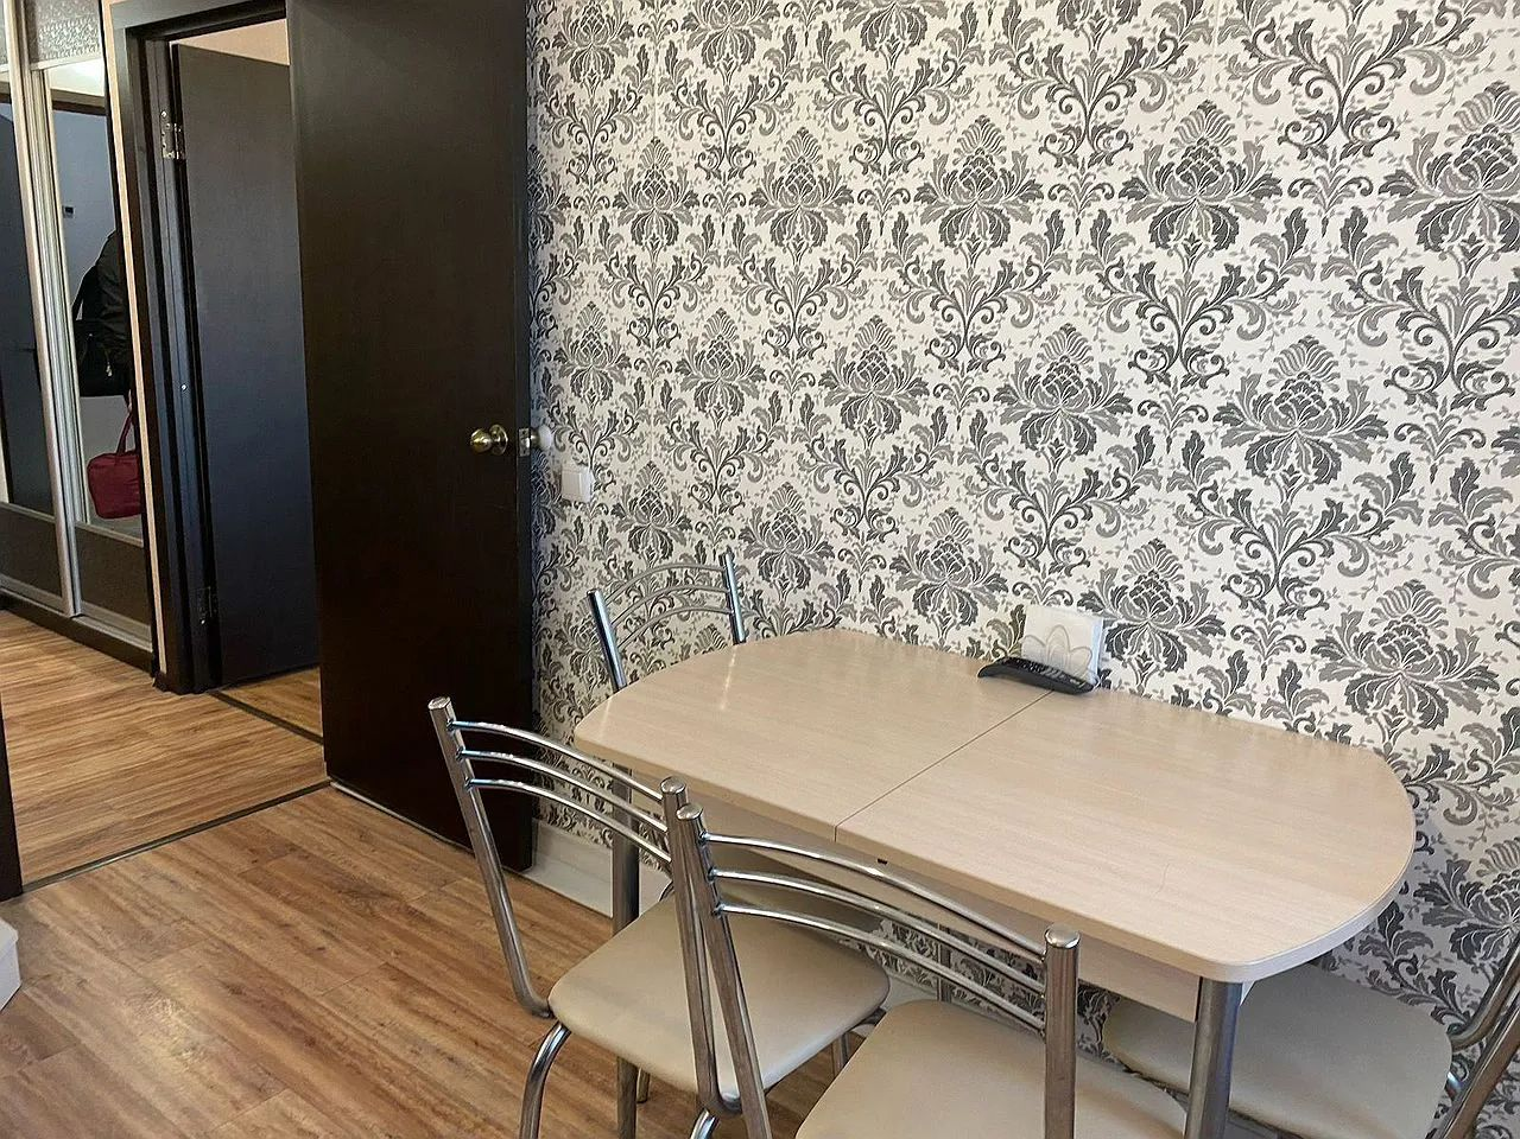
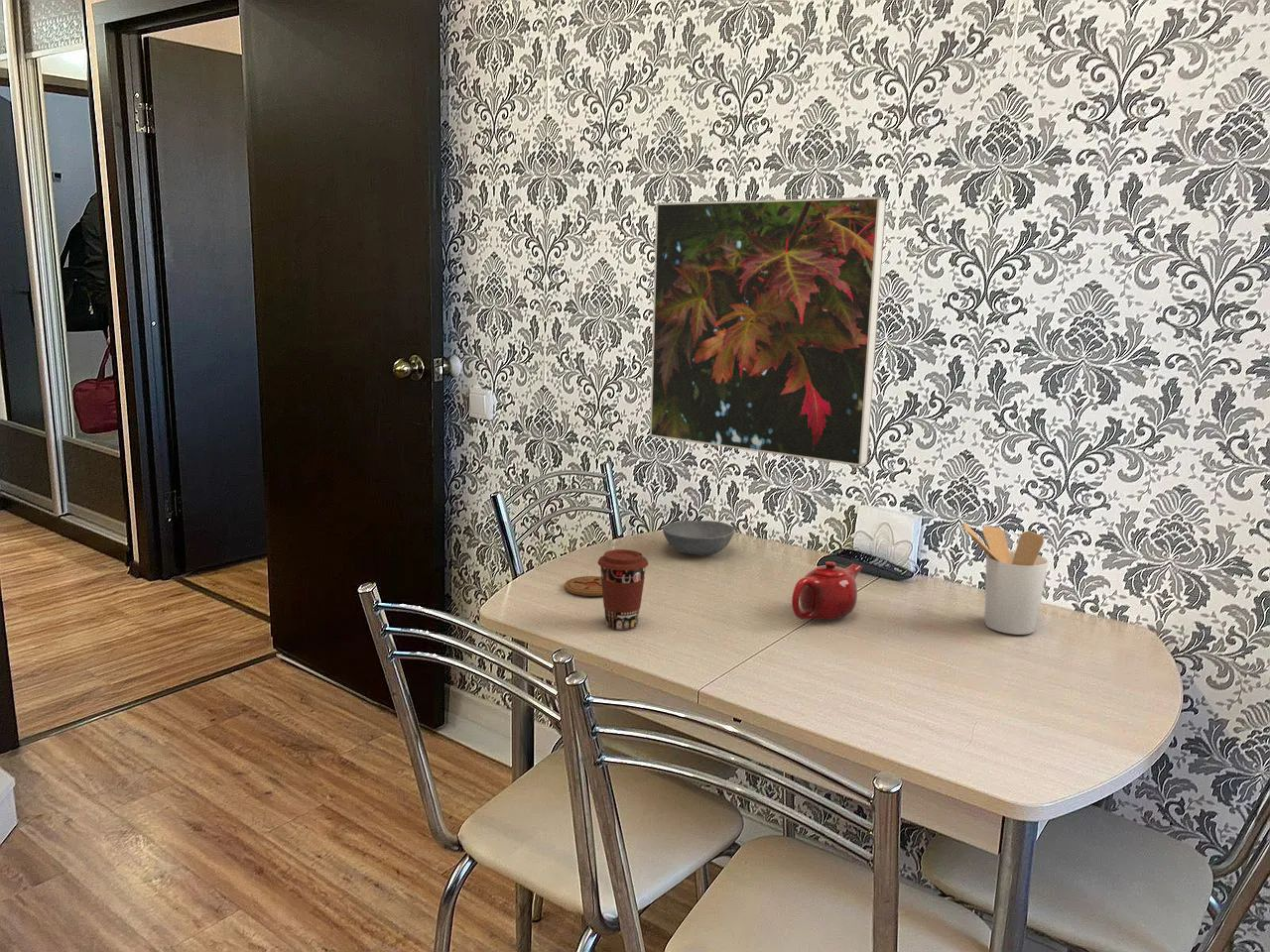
+ teapot (827, 589)
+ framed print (757, 327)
+ utensil holder (999, 574)
+ coffee cup (622, 589)
+ bowl (698, 538)
+ coaster (591, 585)
